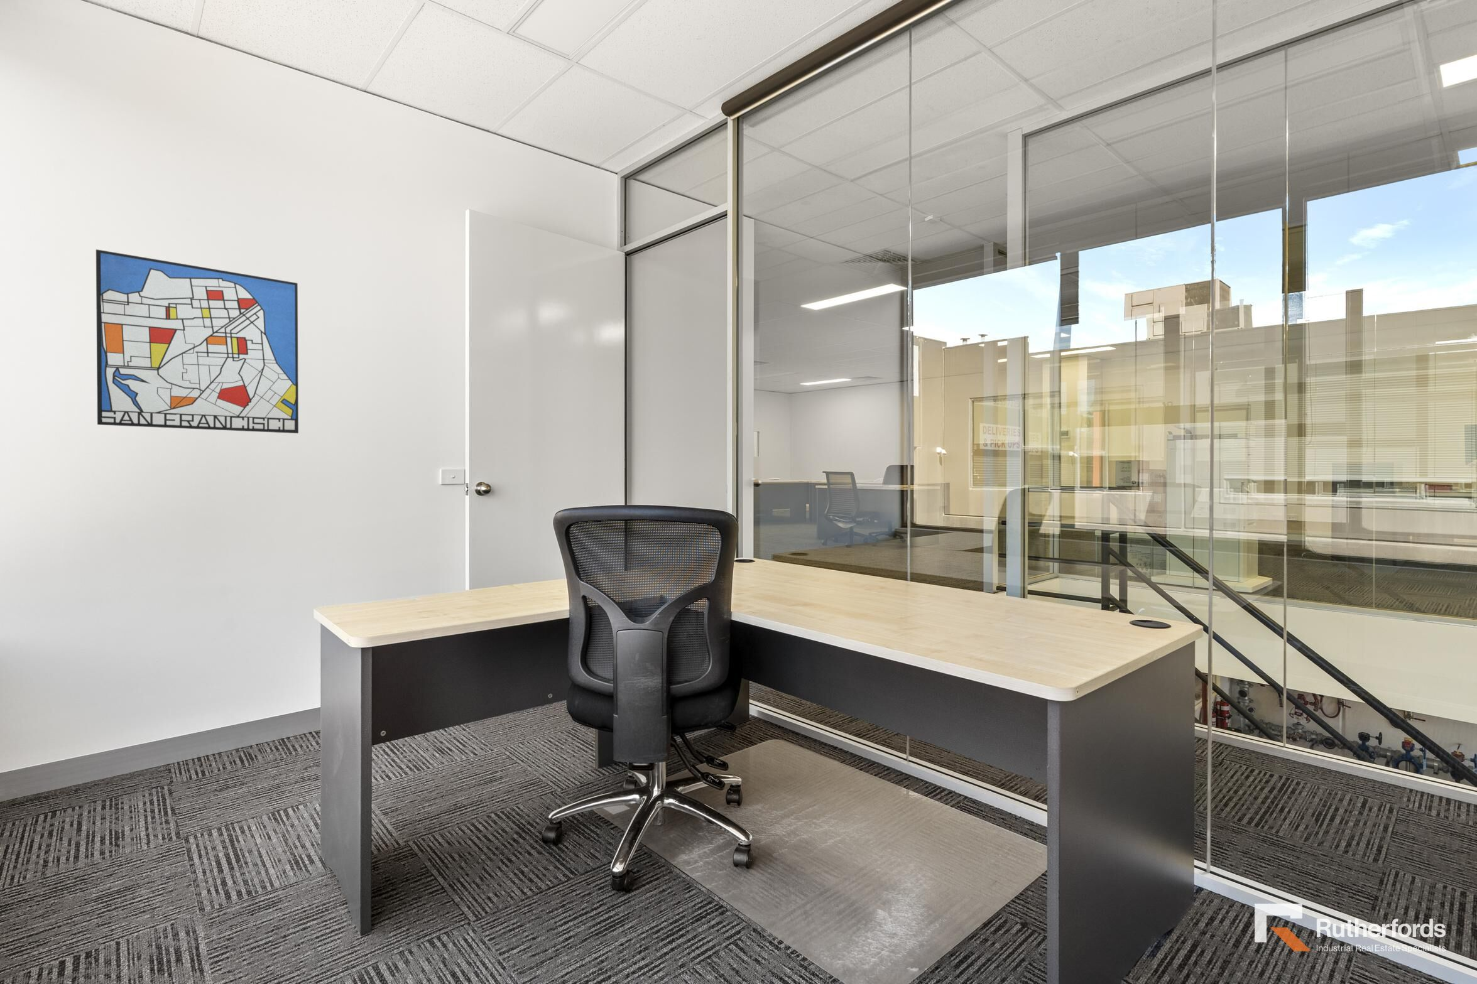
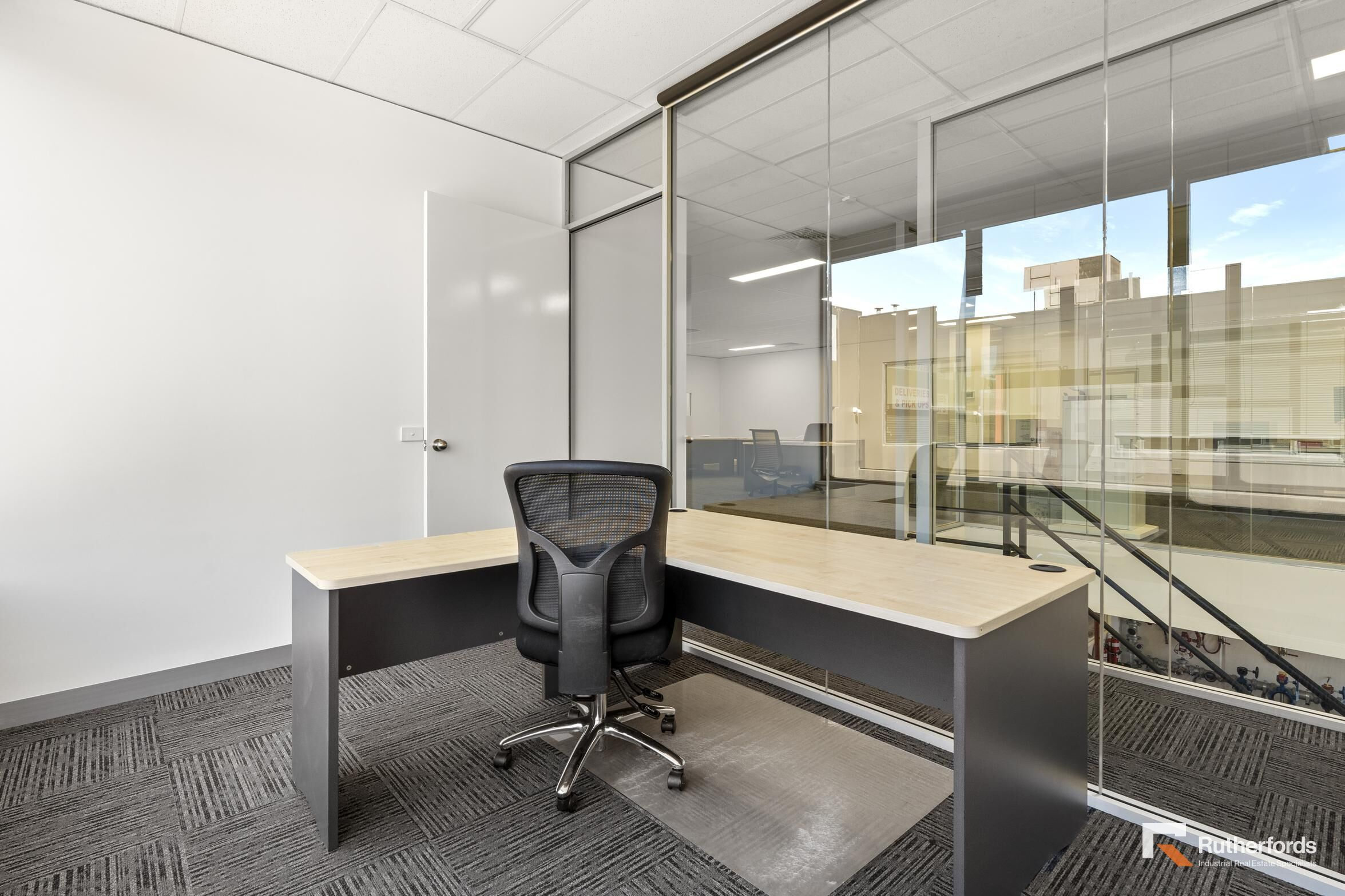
- wall art (205, 348)
